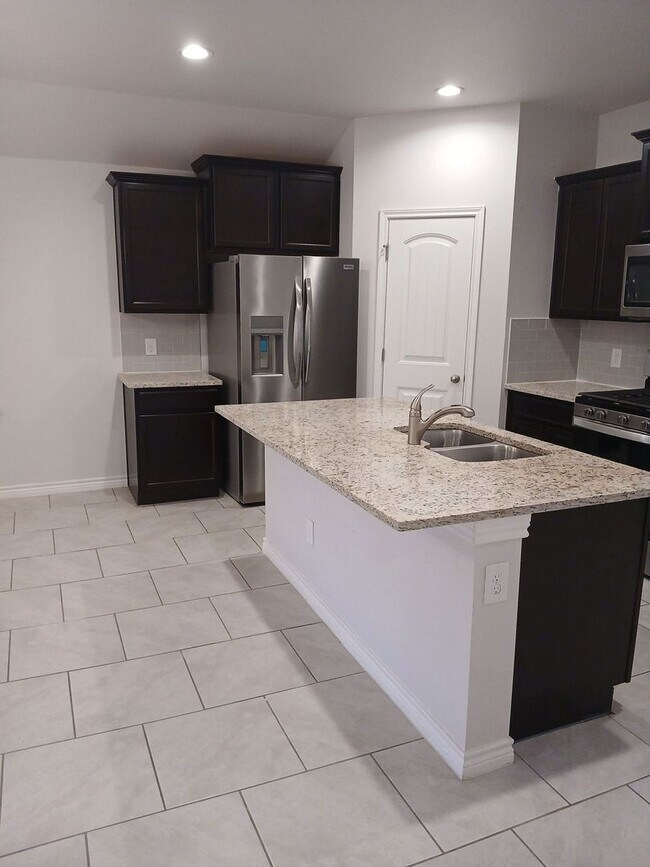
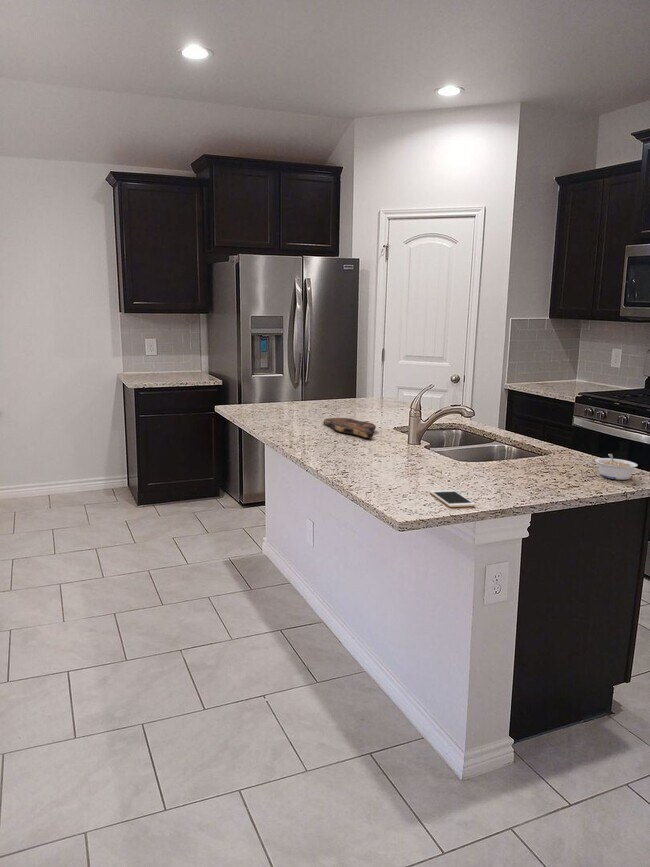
+ legume (614, 467)
+ cell phone (451, 498)
+ cutting board (353, 426)
